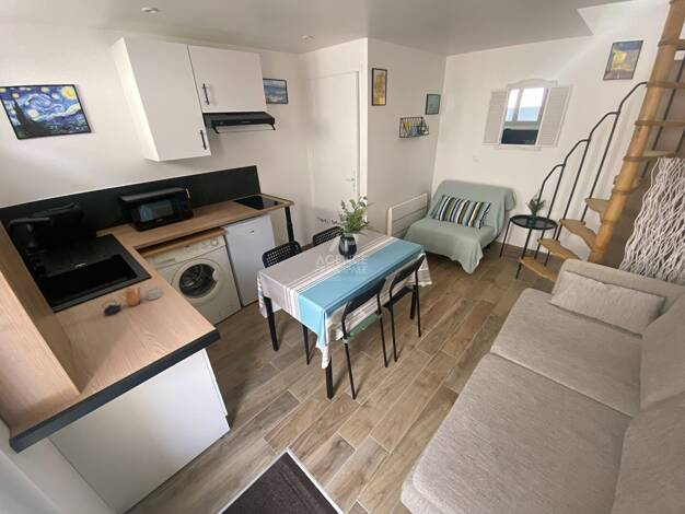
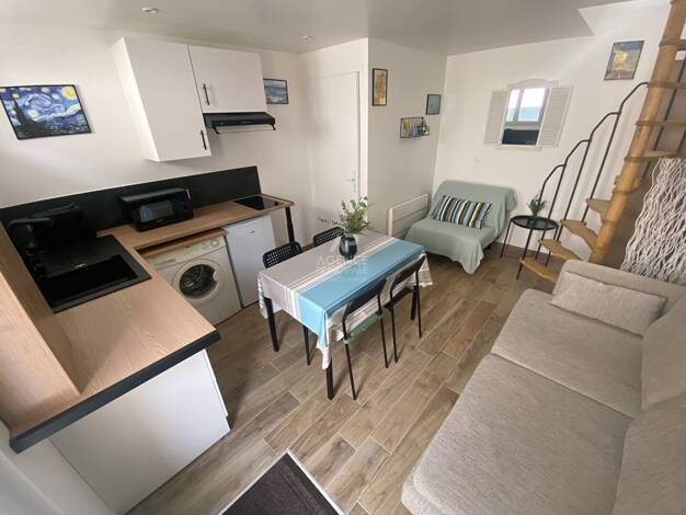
- teapot (132, 295)
